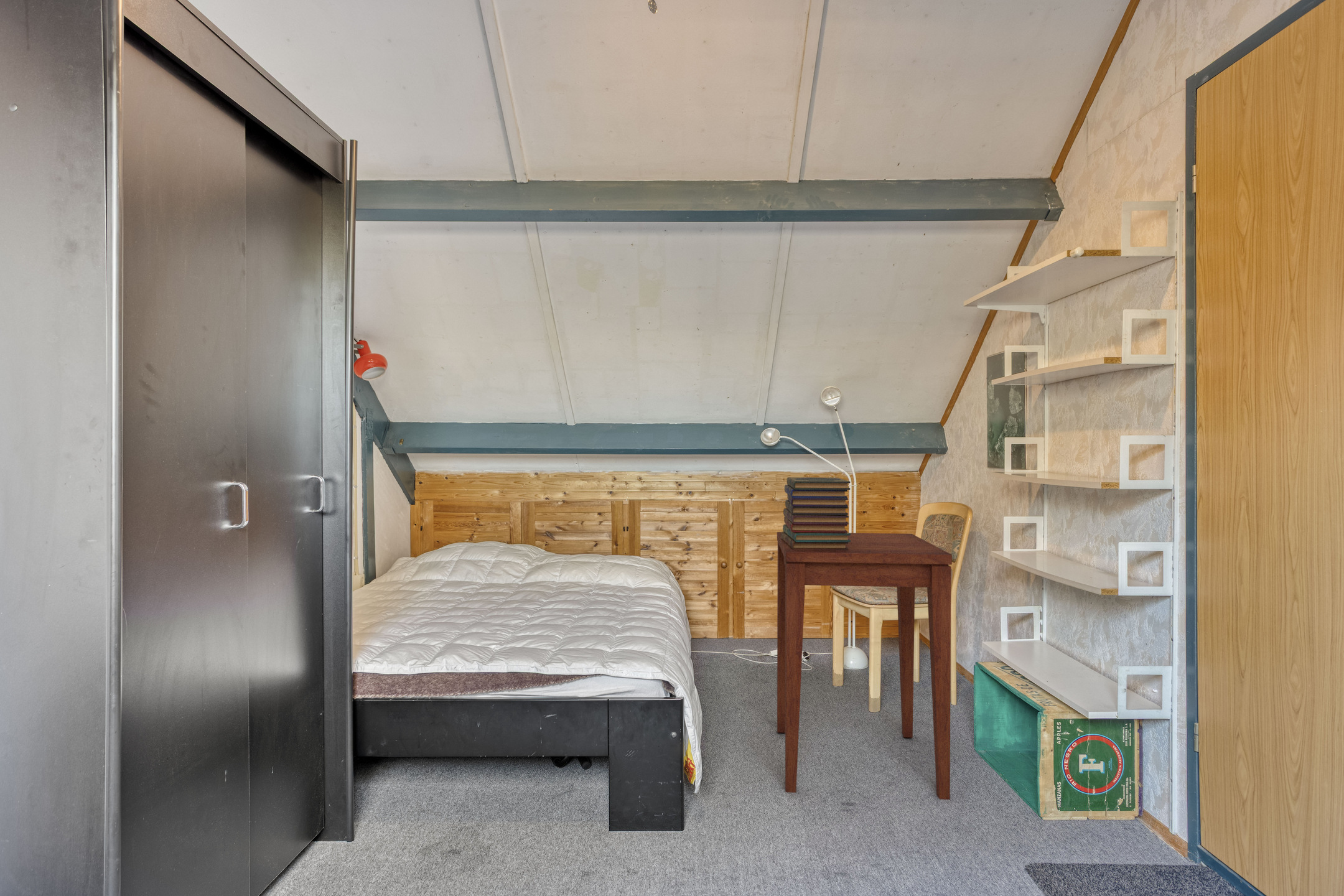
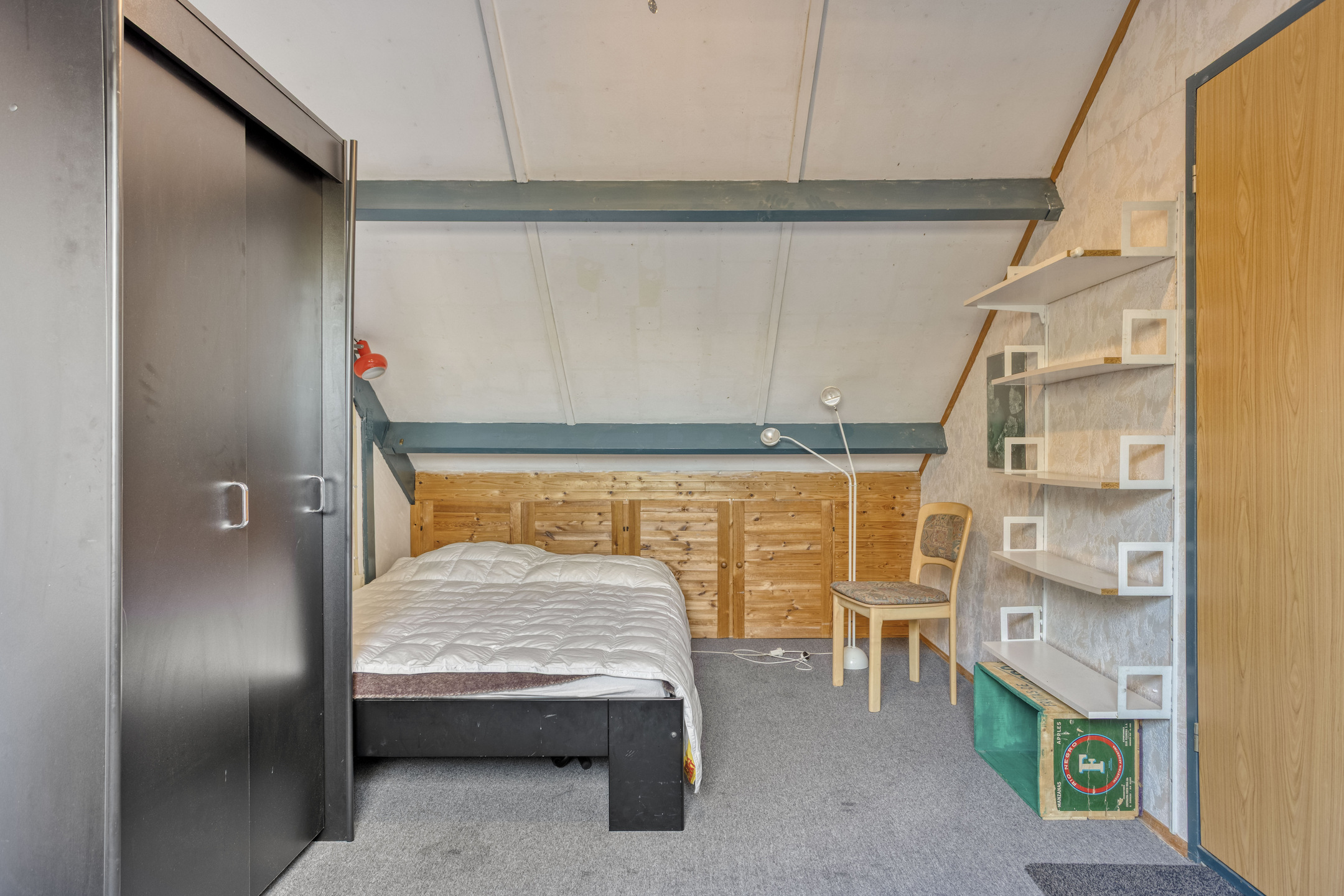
- book stack (815, 511)
- side table (899, 651)
